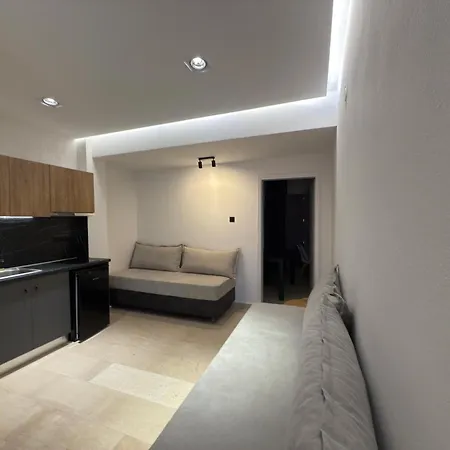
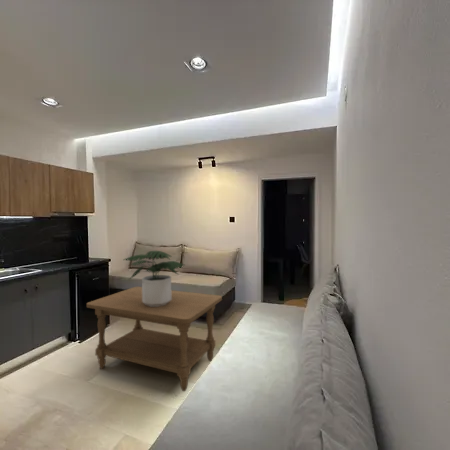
+ potted plant (156, 275)
+ coffee table (157, 331)
